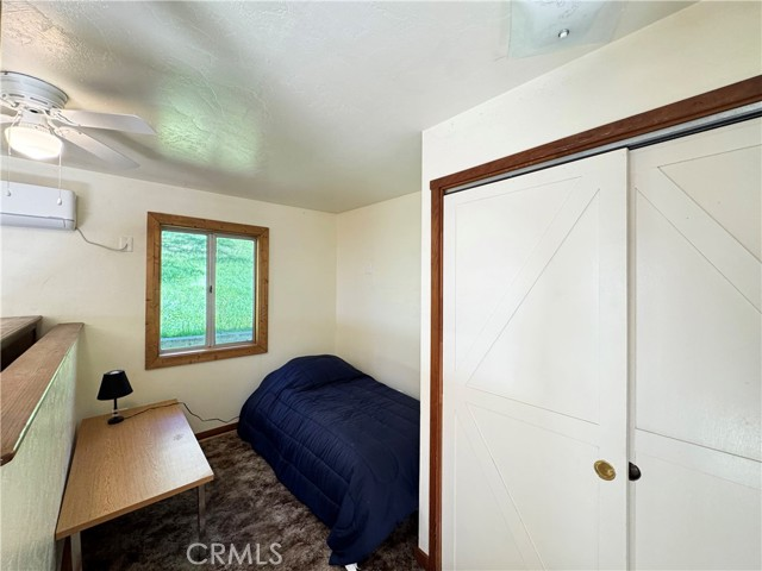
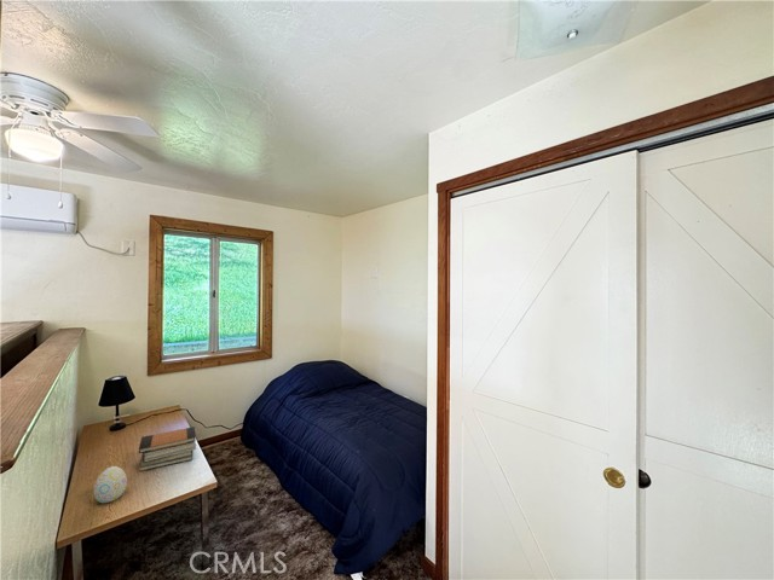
+ decorative egg (110, 482)
+ book stack (168, 447)
